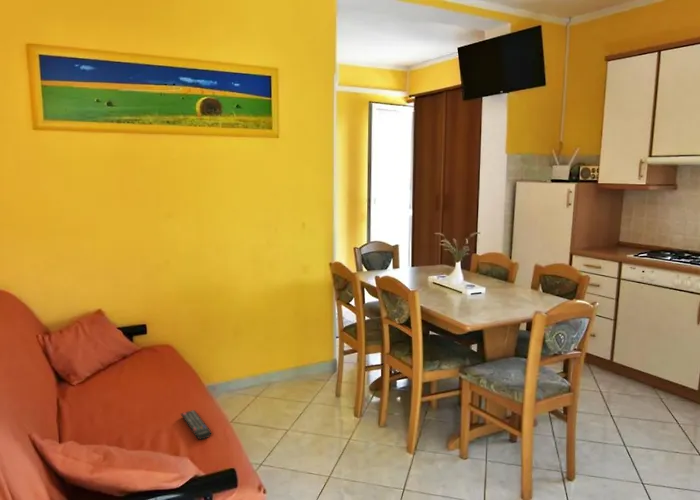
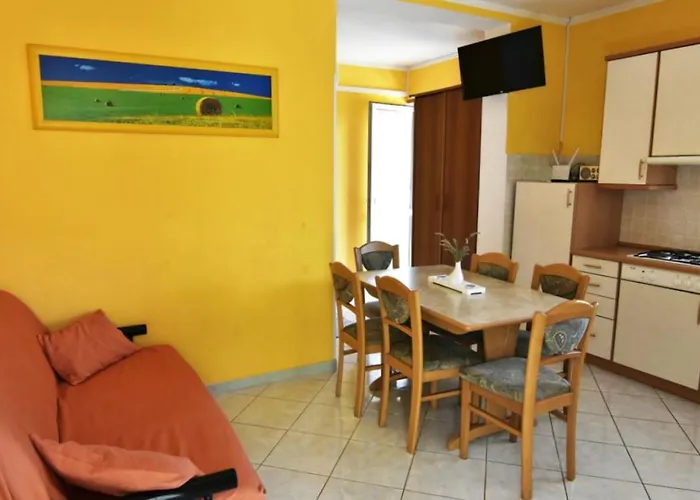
- remote control (195, 424)
